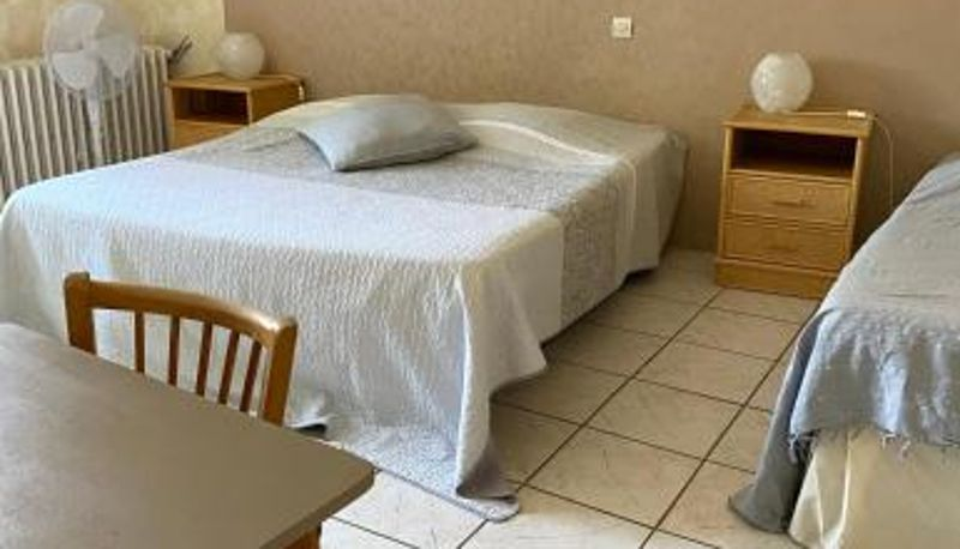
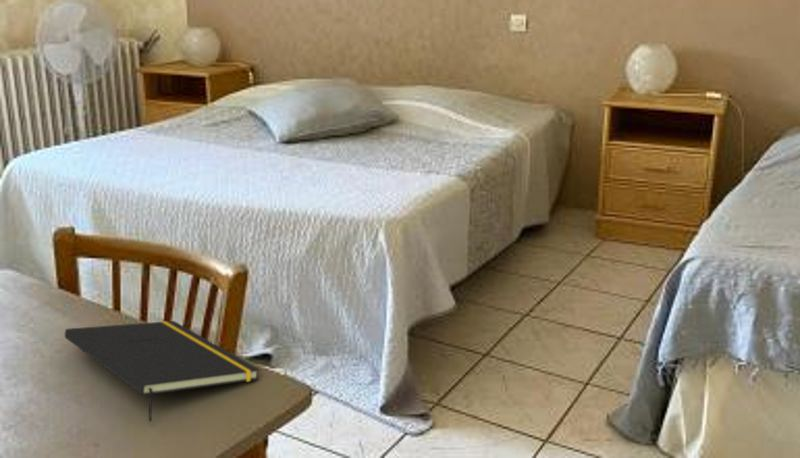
+ notepad (160, 353)
